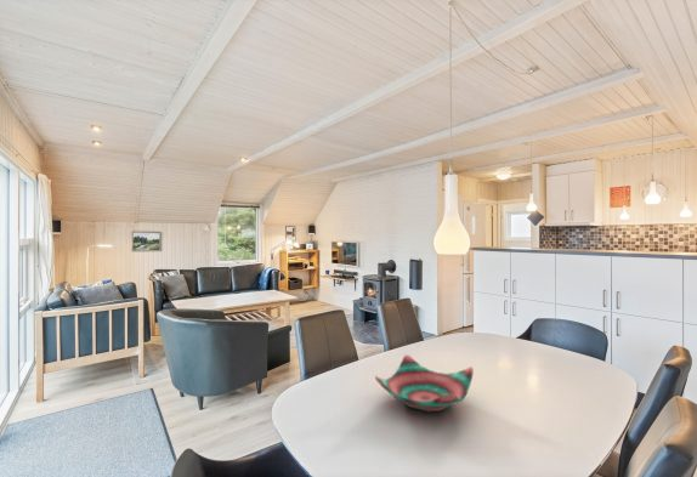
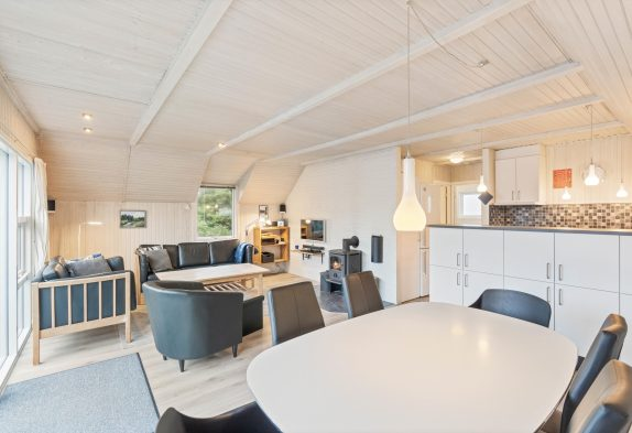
- decorative bowl (425, 386)
